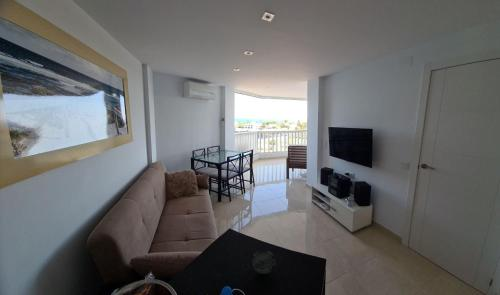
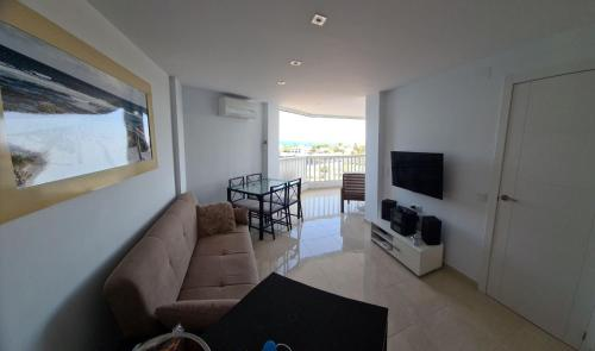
- coaster (263, 262)
